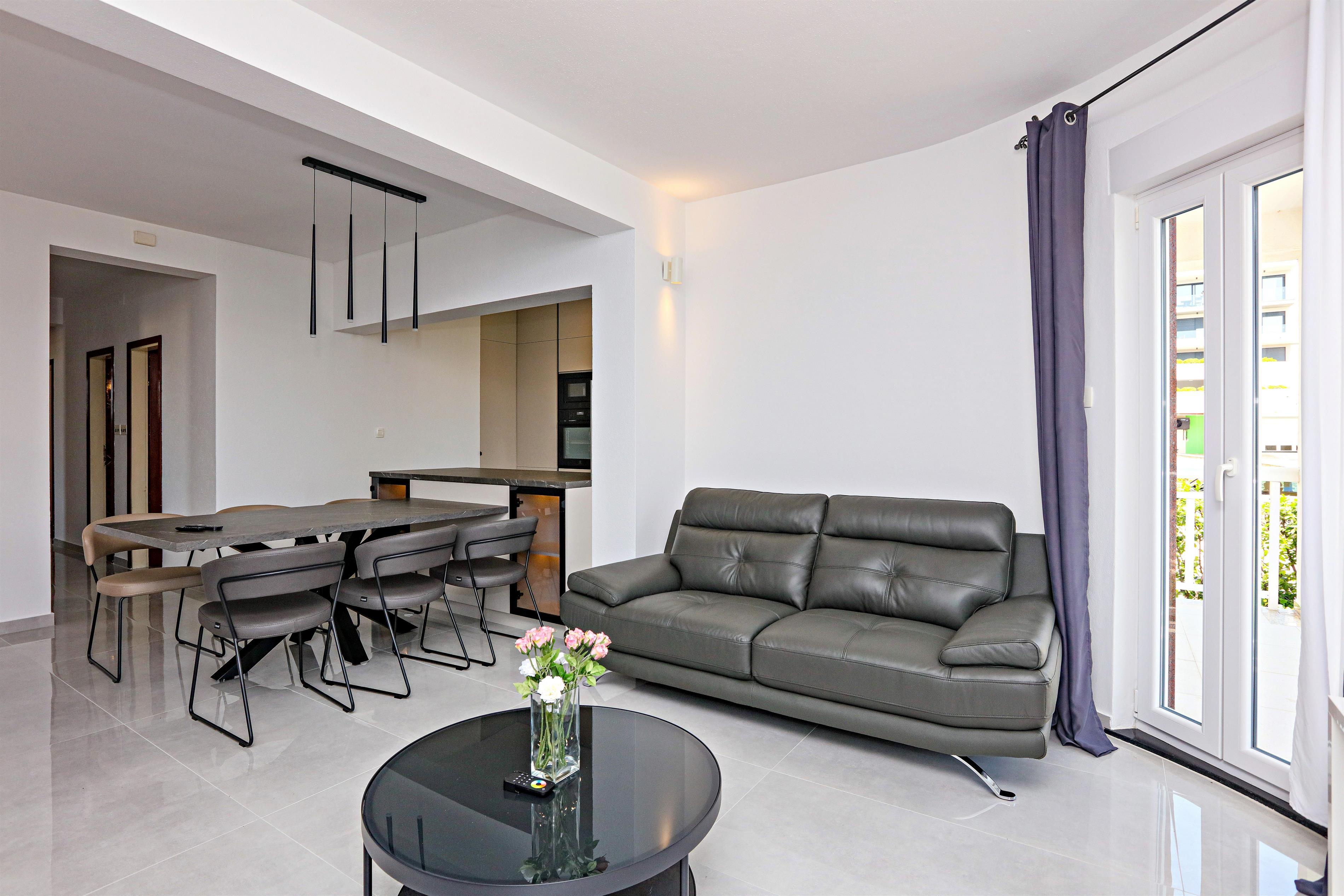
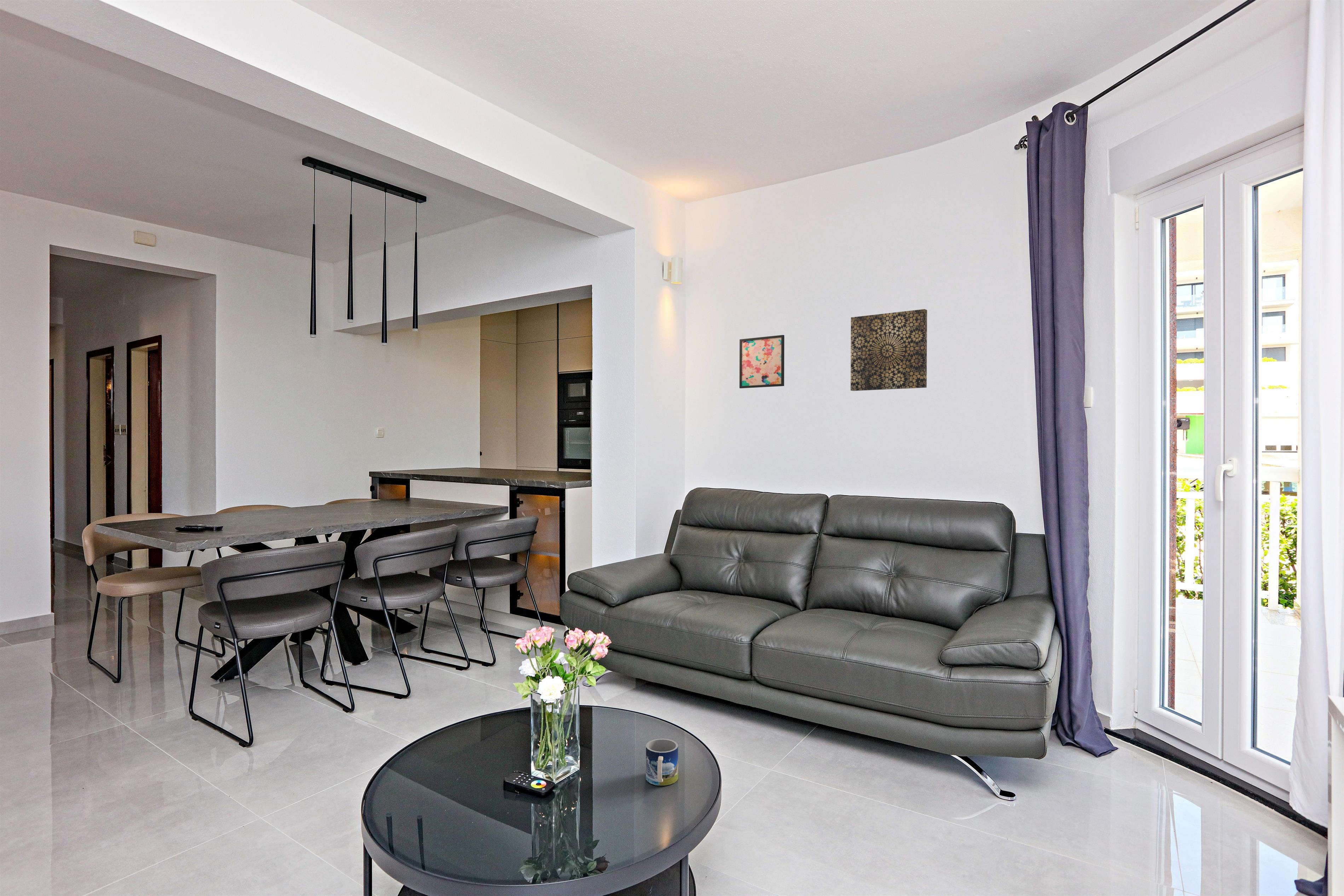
+ mug (661, 764)
+ wall art (887, 351)
+ wall art (761, 362)
